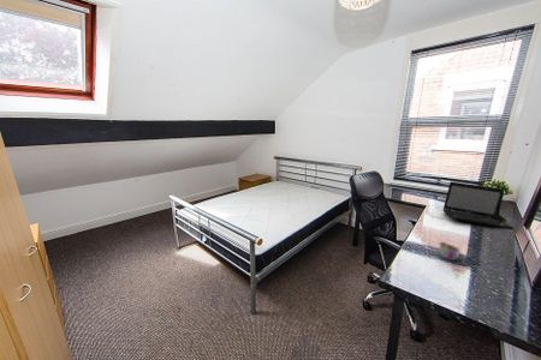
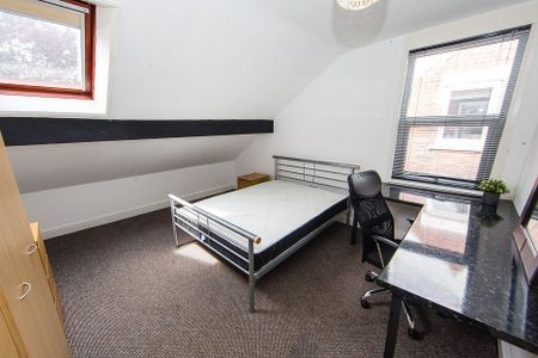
- laptop (478, 204)
- mug (450, 251)
